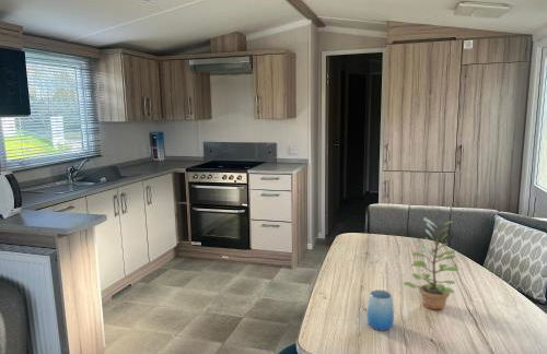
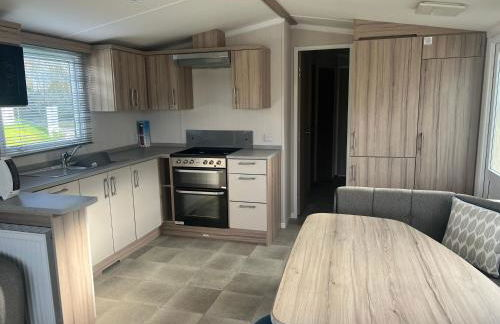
- cup (380, 309)
- plant (431, 261)
